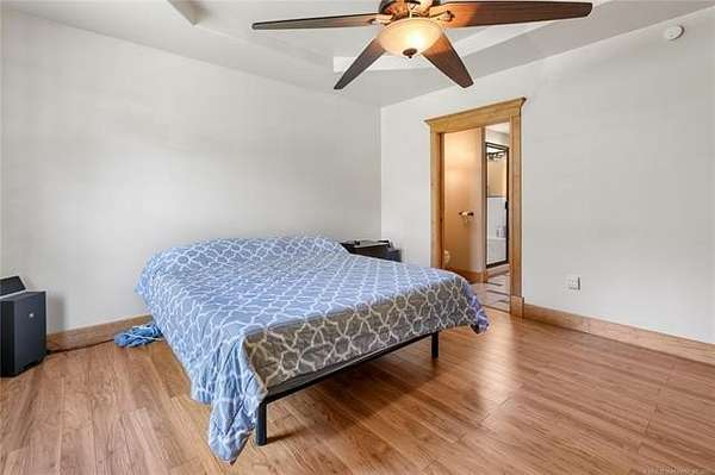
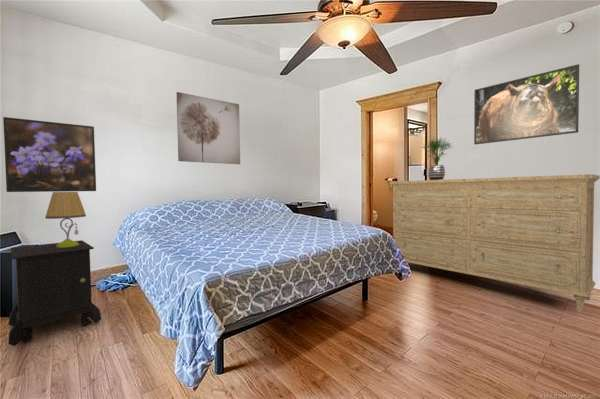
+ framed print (53, 157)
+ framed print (521, 108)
+ nightstand (53, 285)
+ wall art (210, 130)
+ table lamp (66, 218)
+ dresser (476, 231)
+ potted plant (437, 158)
